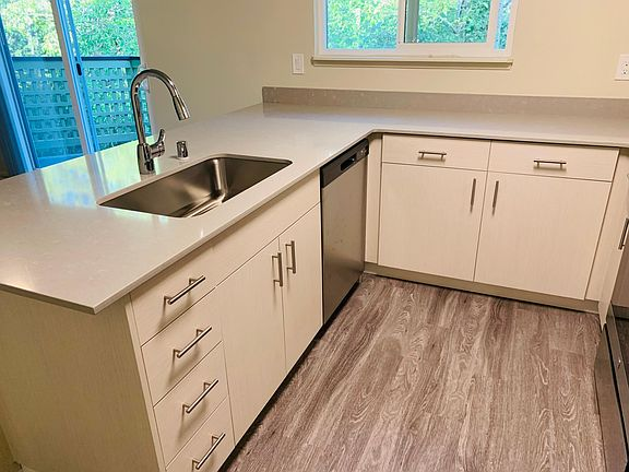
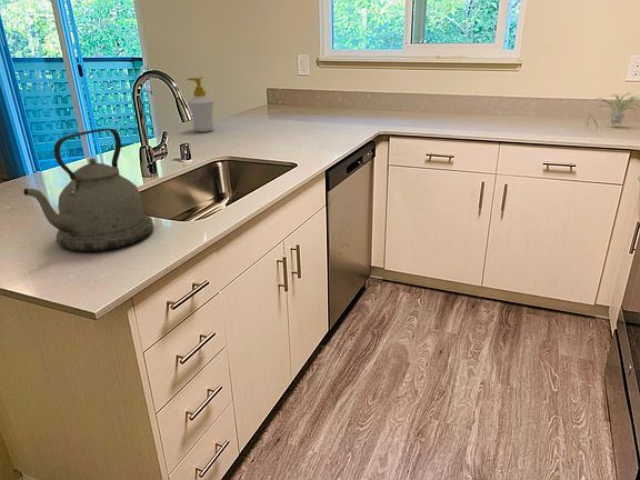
+ soap bottle (200, 104)
+ plant (614, 110)
+ kettle (94, 187)
